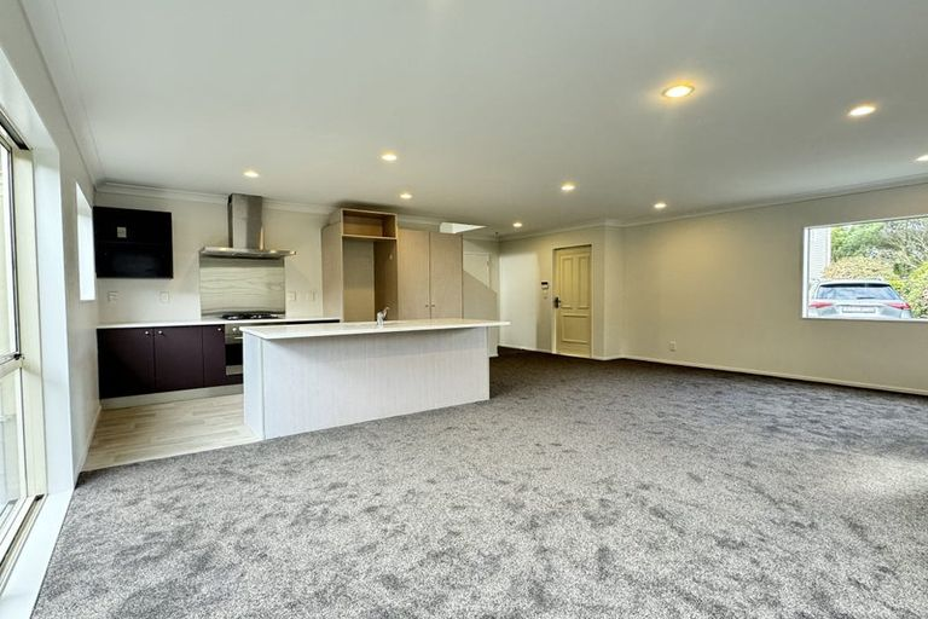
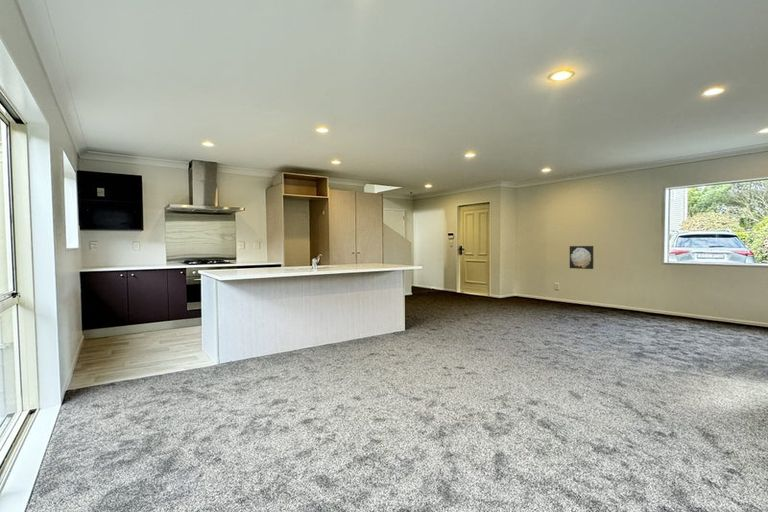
+ wall art (581, 257)
